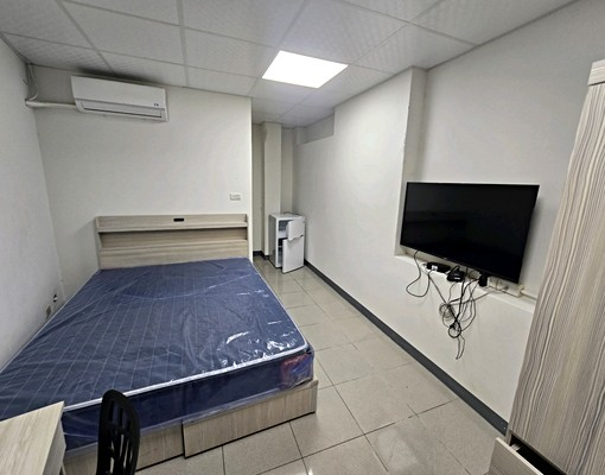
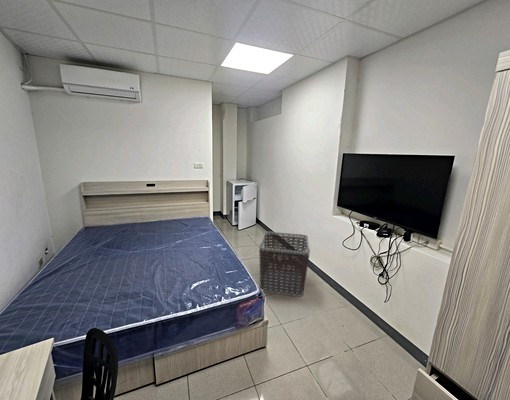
+ clothes hamper (283, 261)
